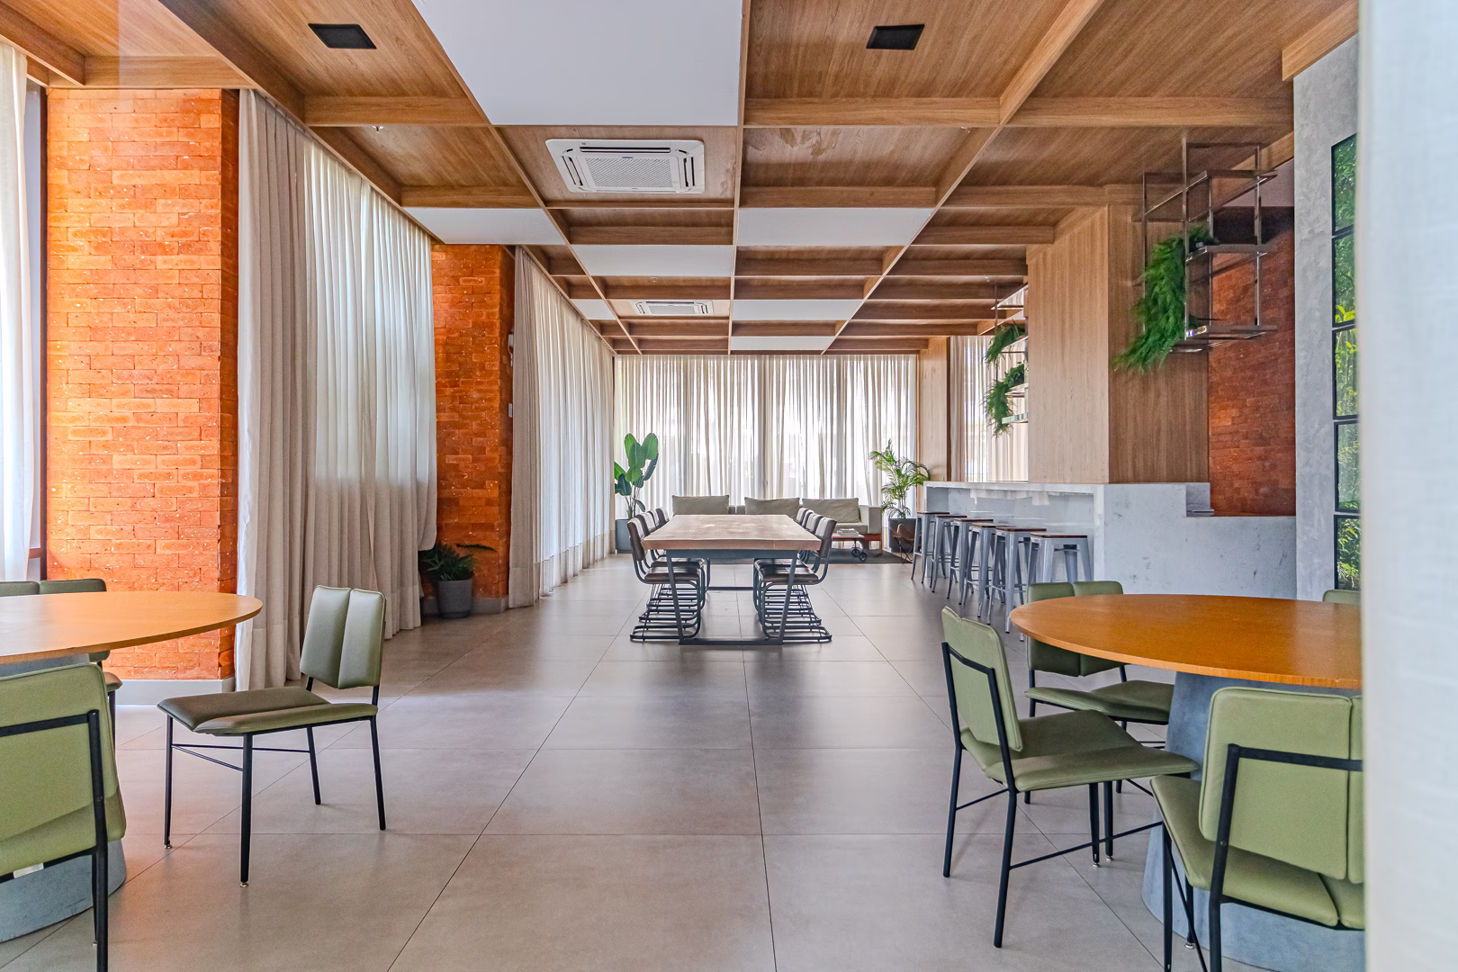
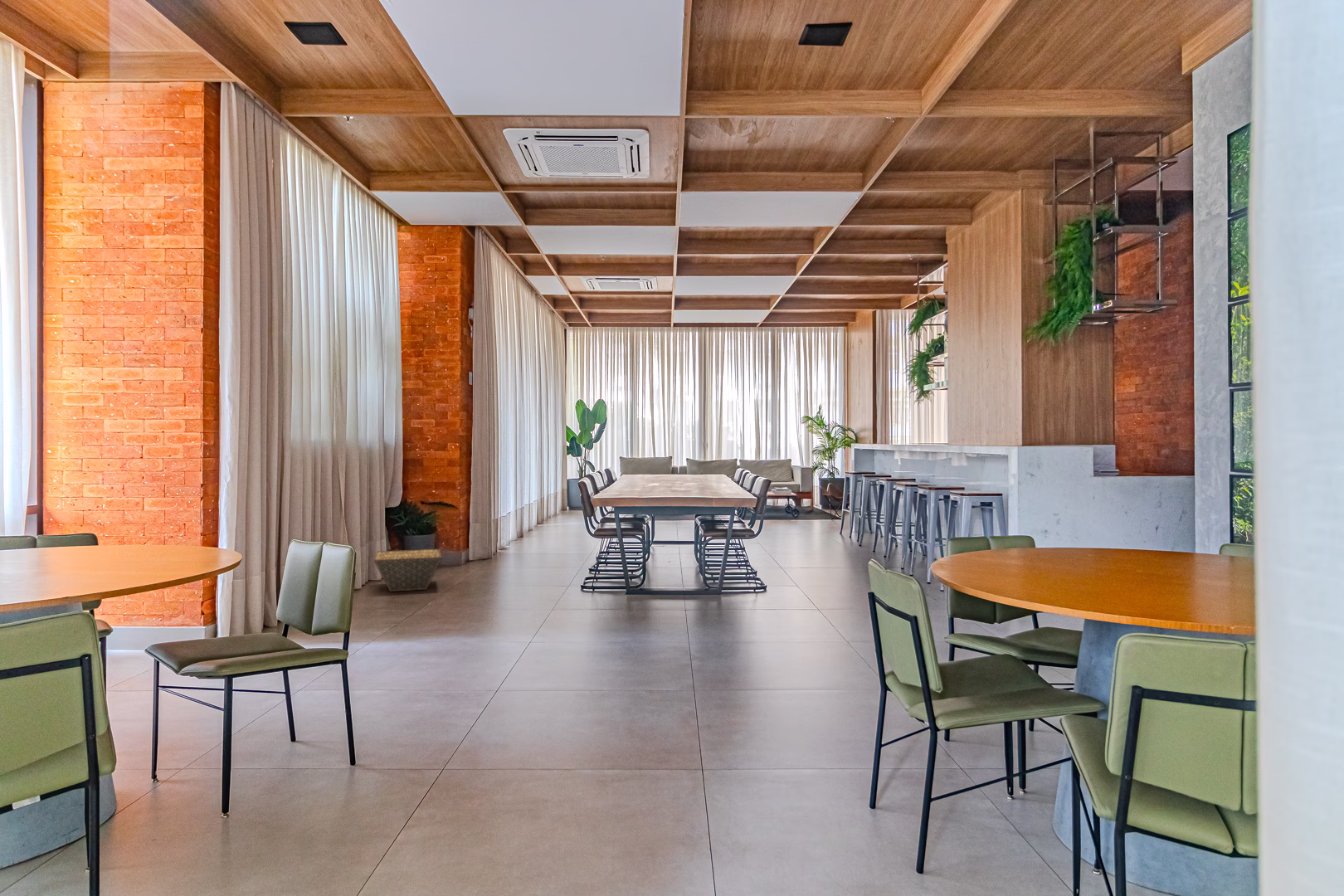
+ basket (408, 570)
